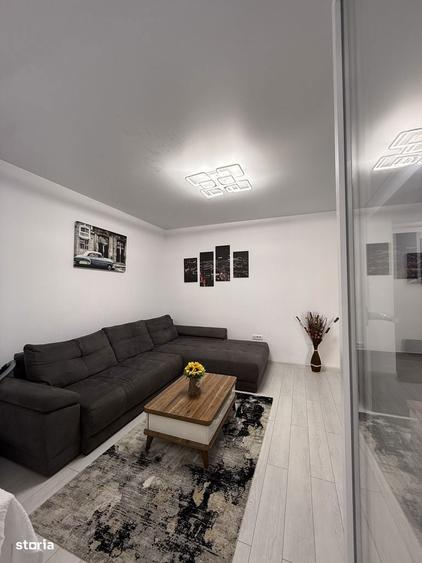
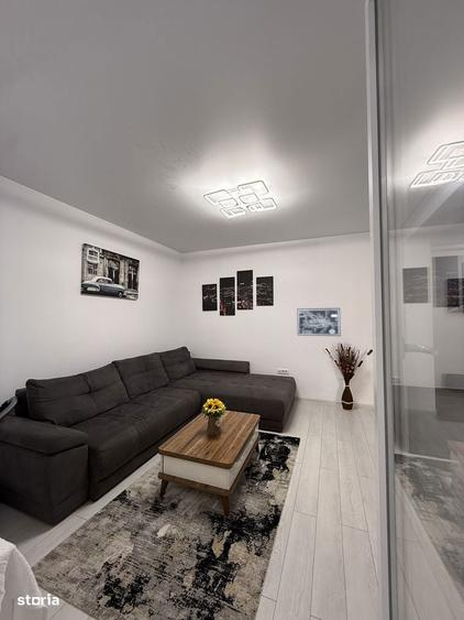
+ wall art (318, 322)
